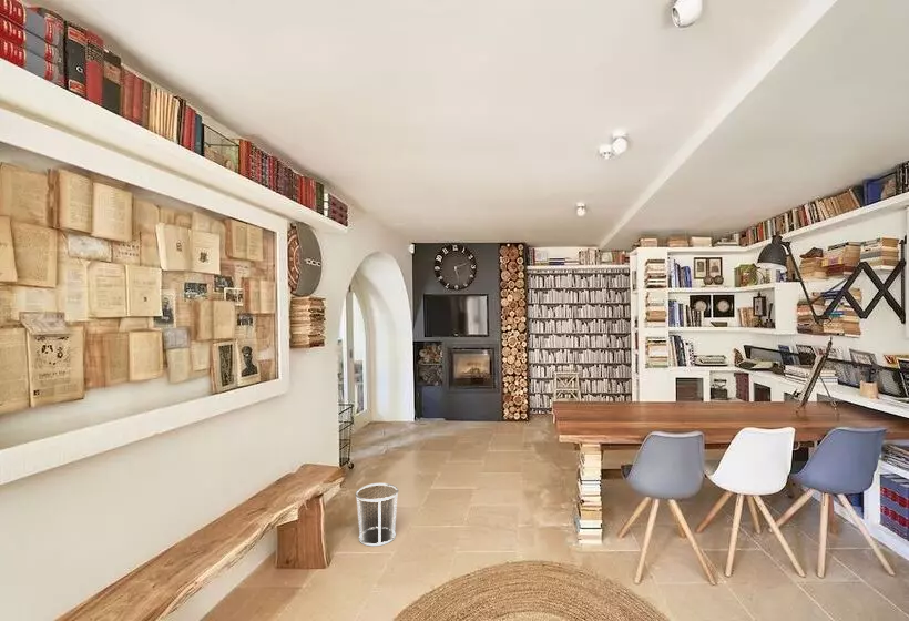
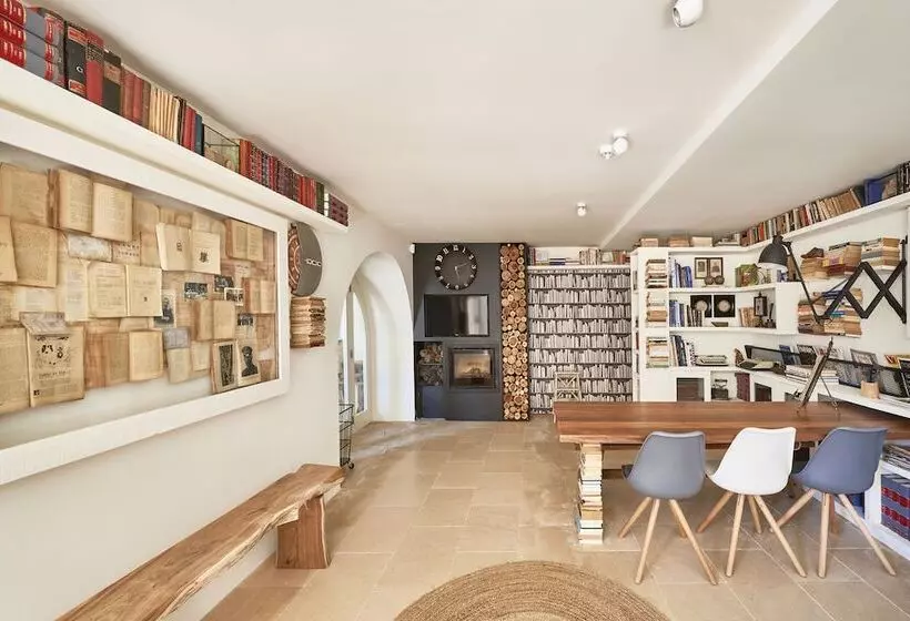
- waste bin (377, 513)
